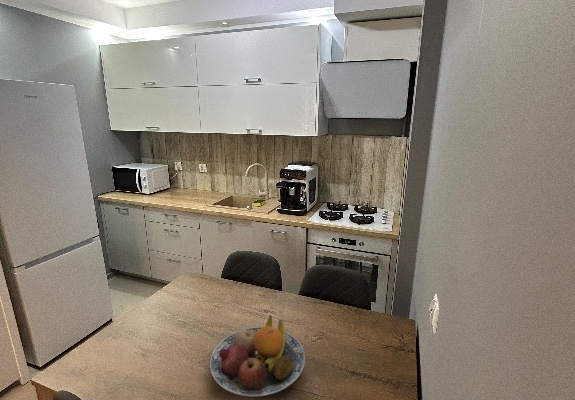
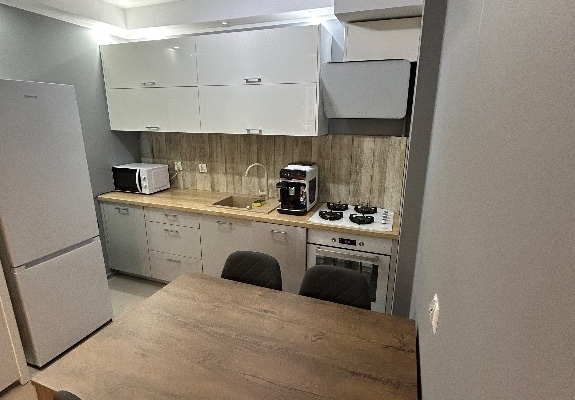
- fruit bowl (258, 353)
